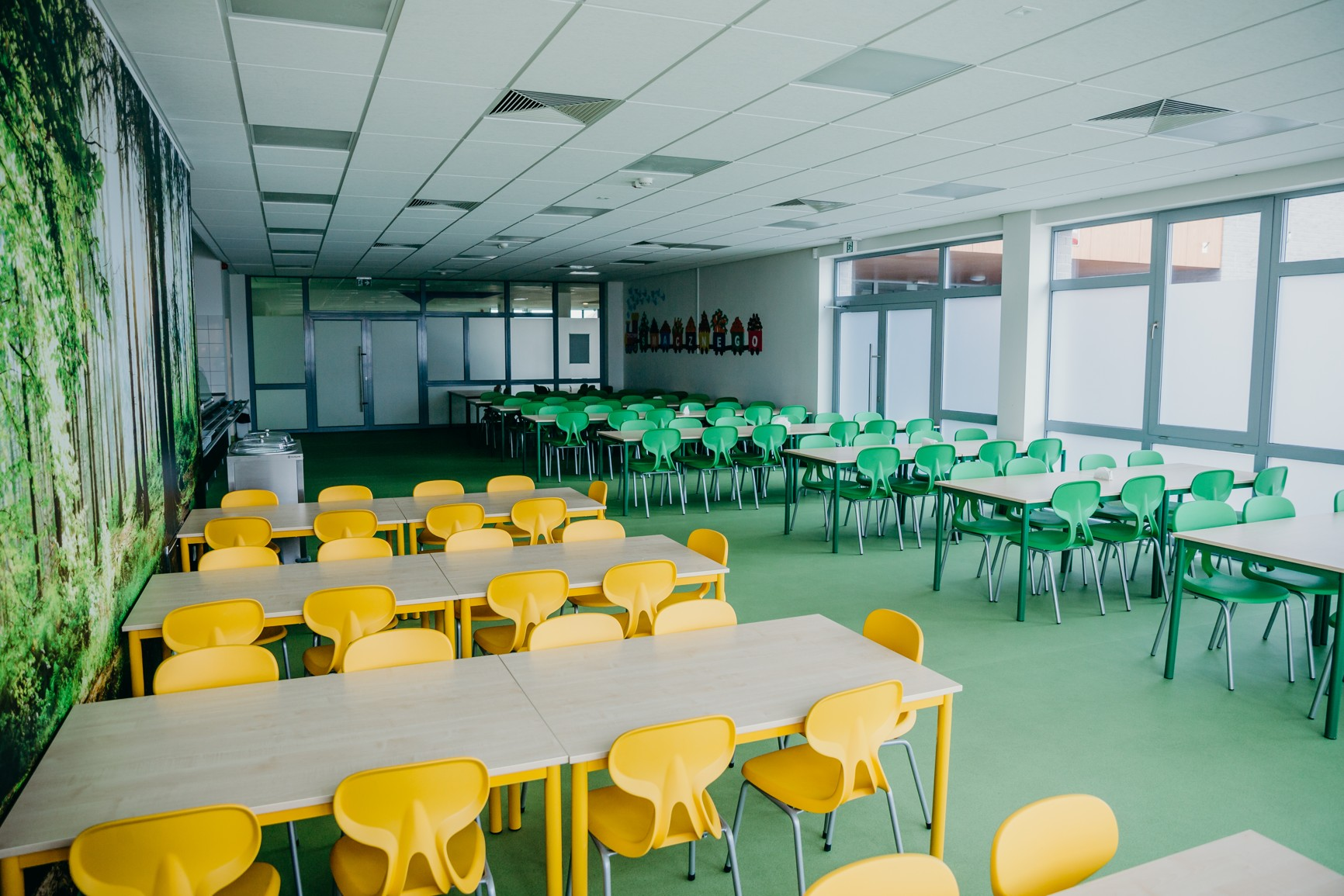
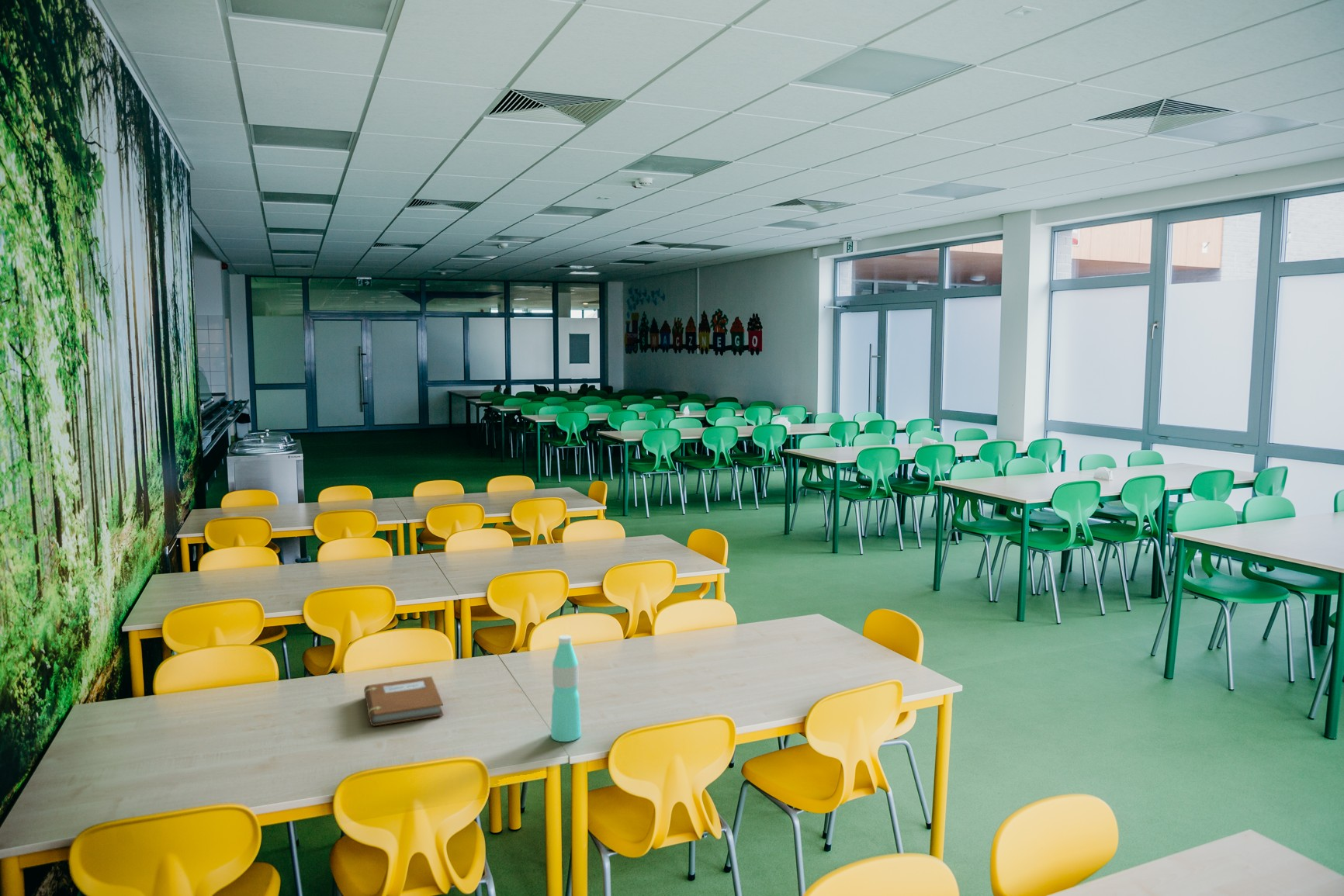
+ notebook (402, 699)
+ water bottle (565, 686)
